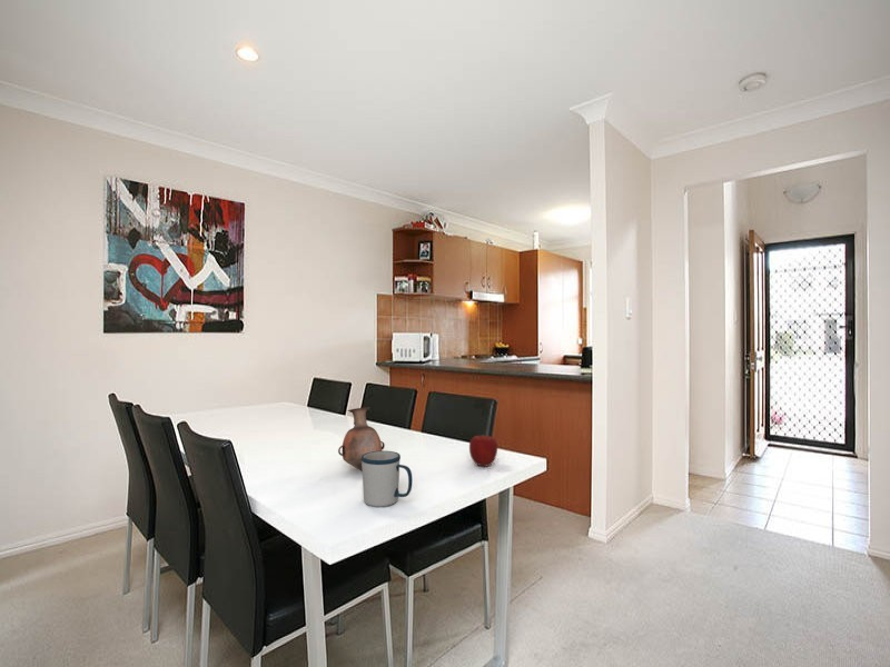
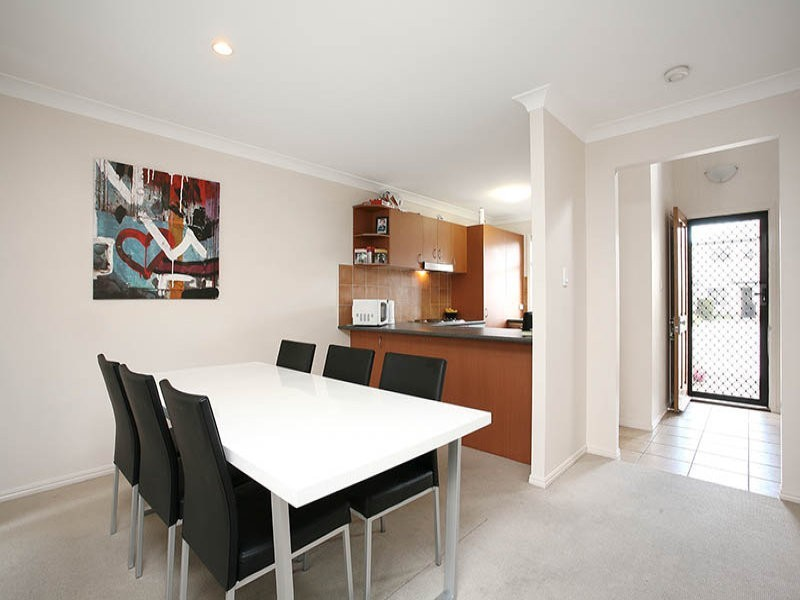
- apple (483, 449)
- mug (384, 478)
- vase (362, 438)
